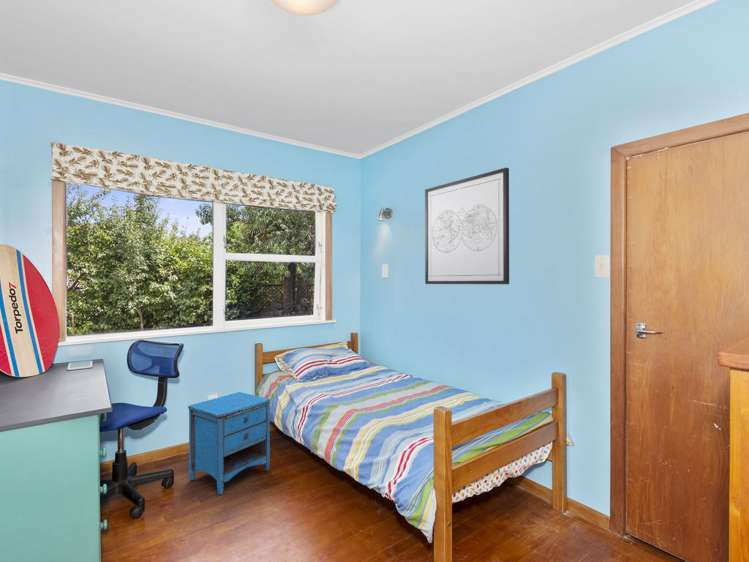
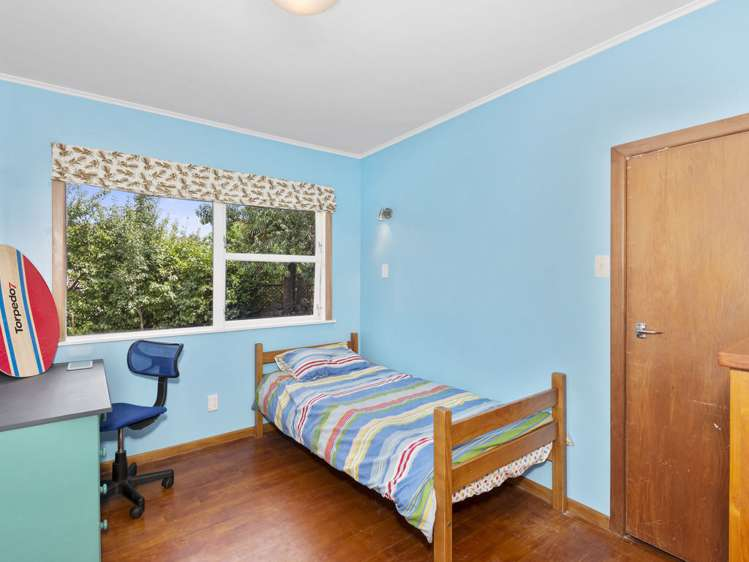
- nightstand (230, 438)
- wall art (462, 232)
